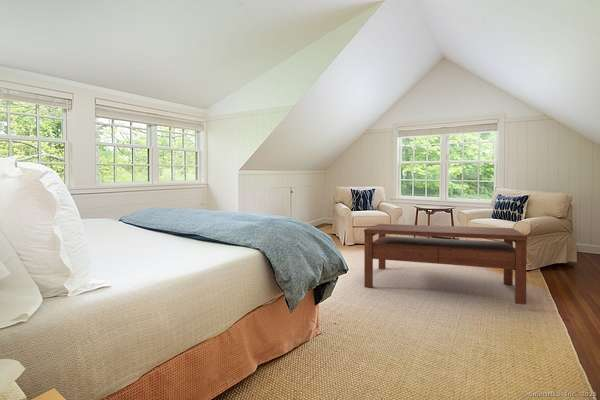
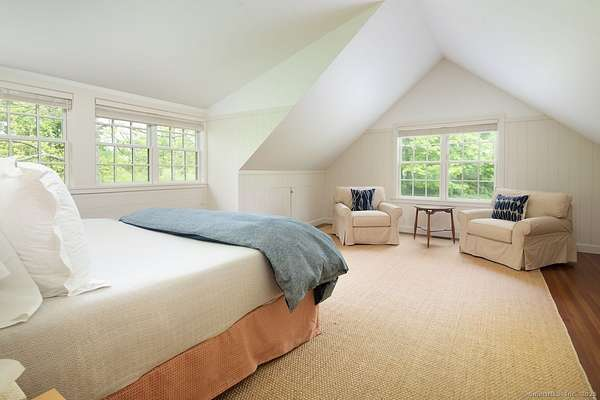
- coffee table (439, 257)
